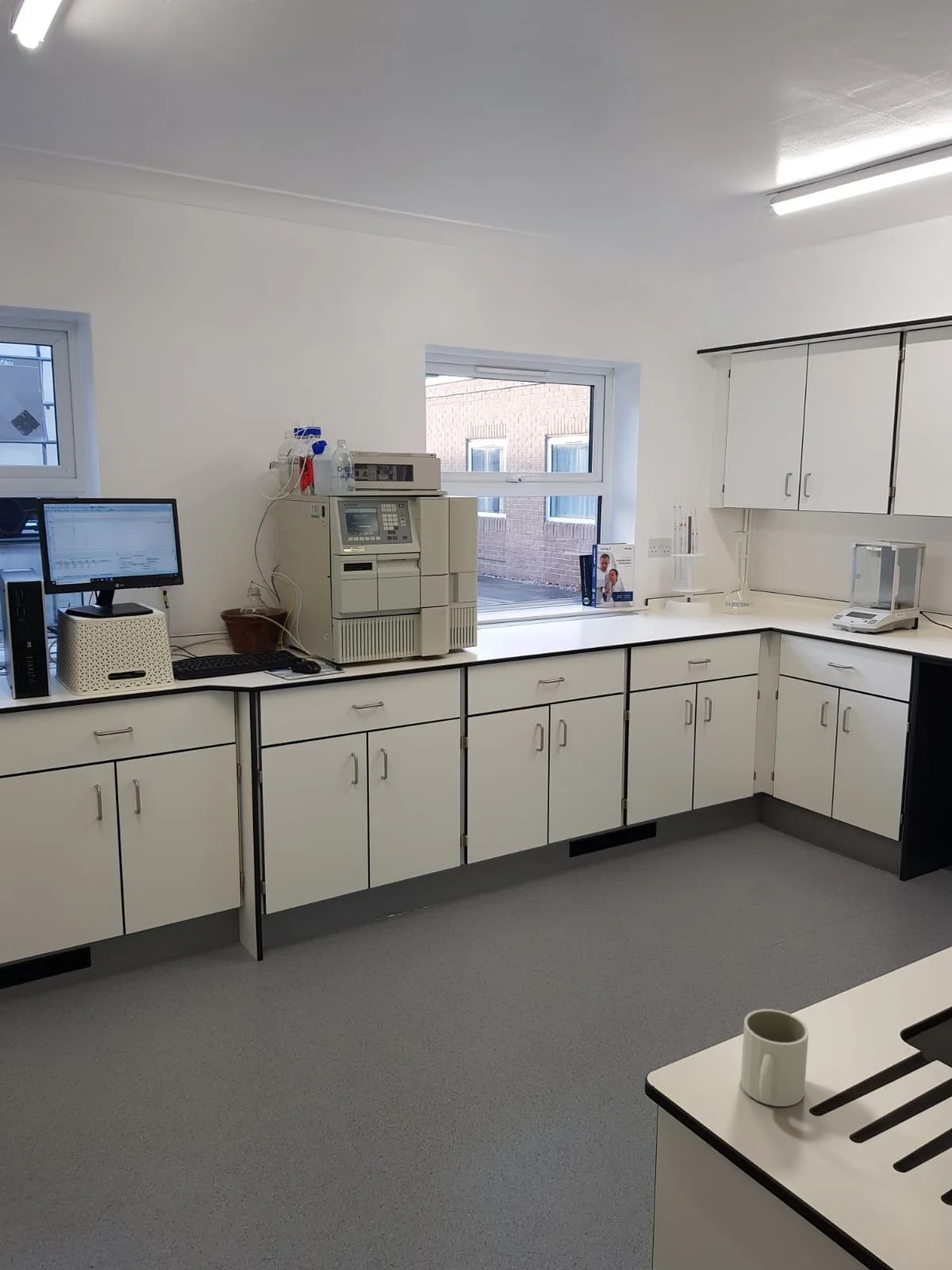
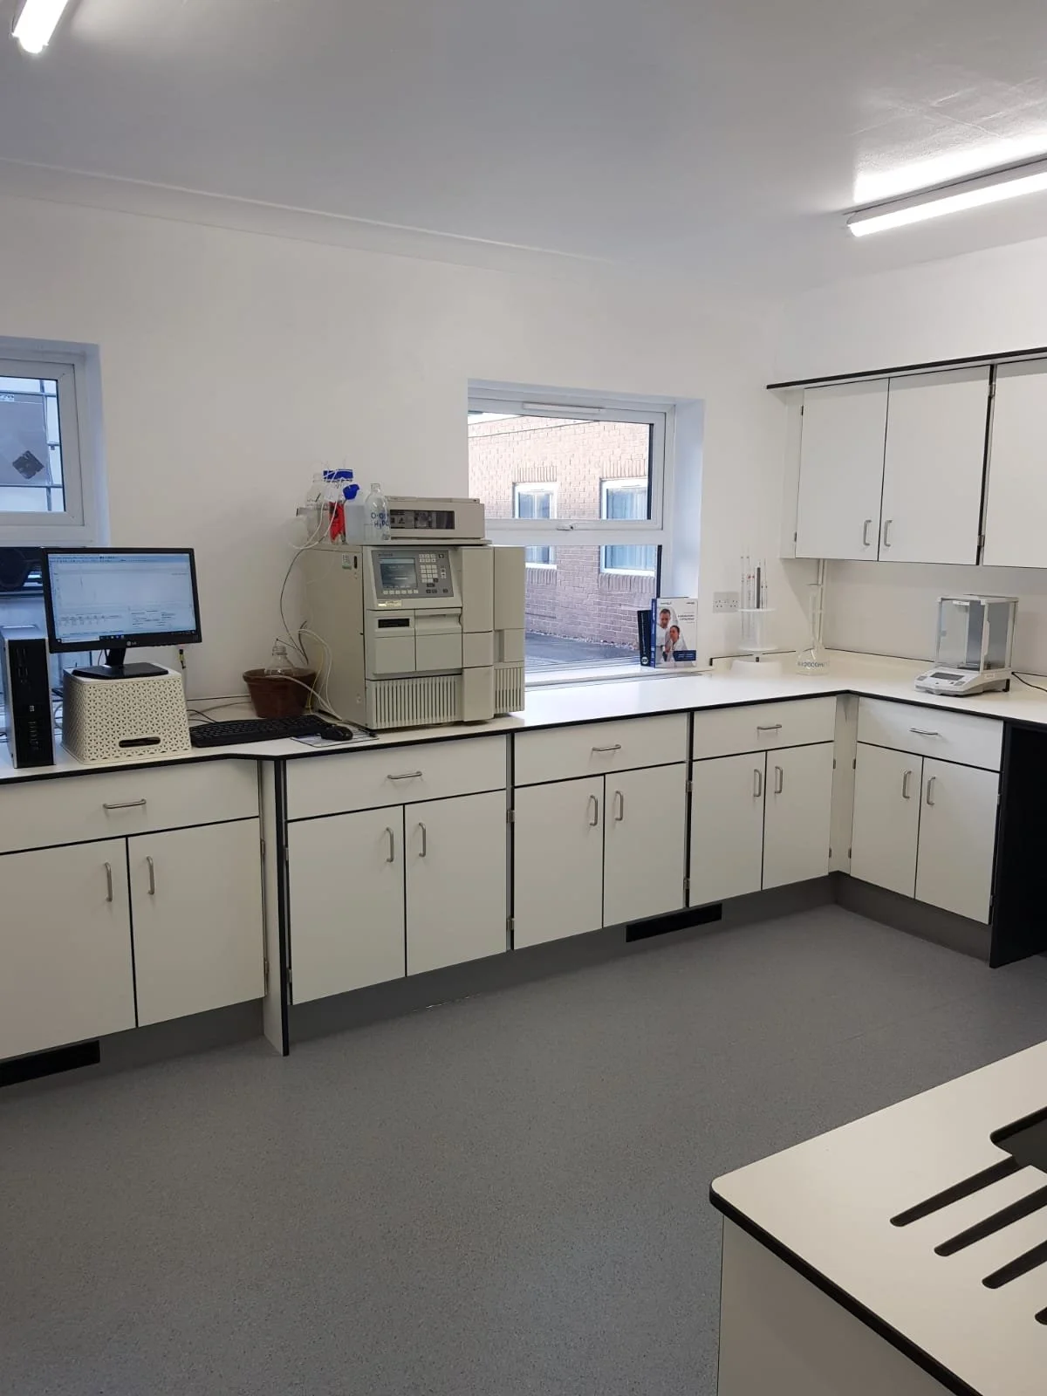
- mug (771, 1063)
